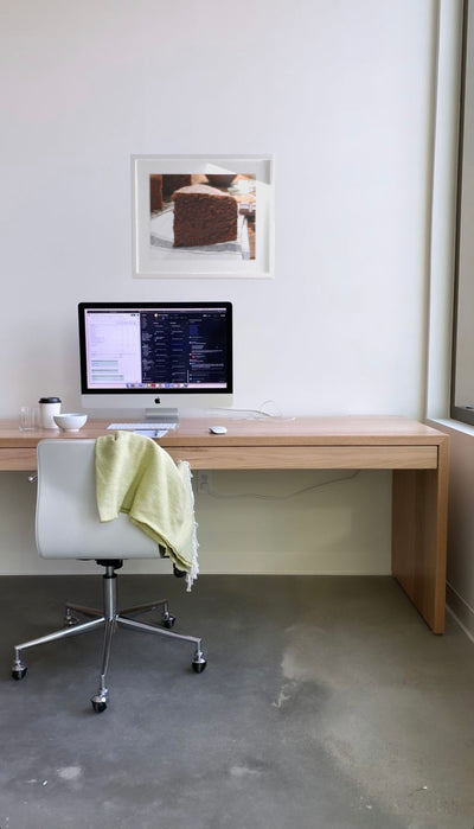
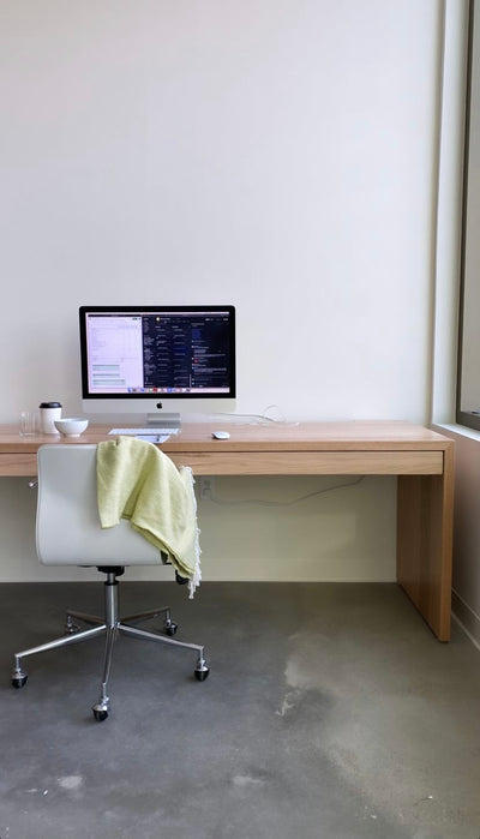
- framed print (203, 217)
